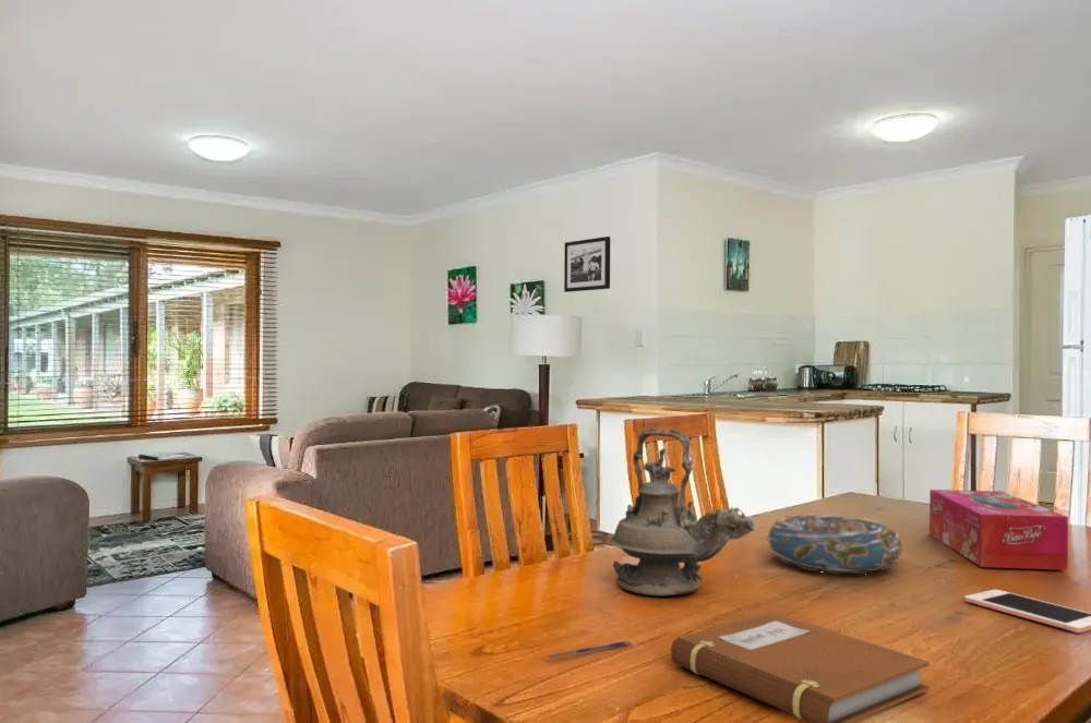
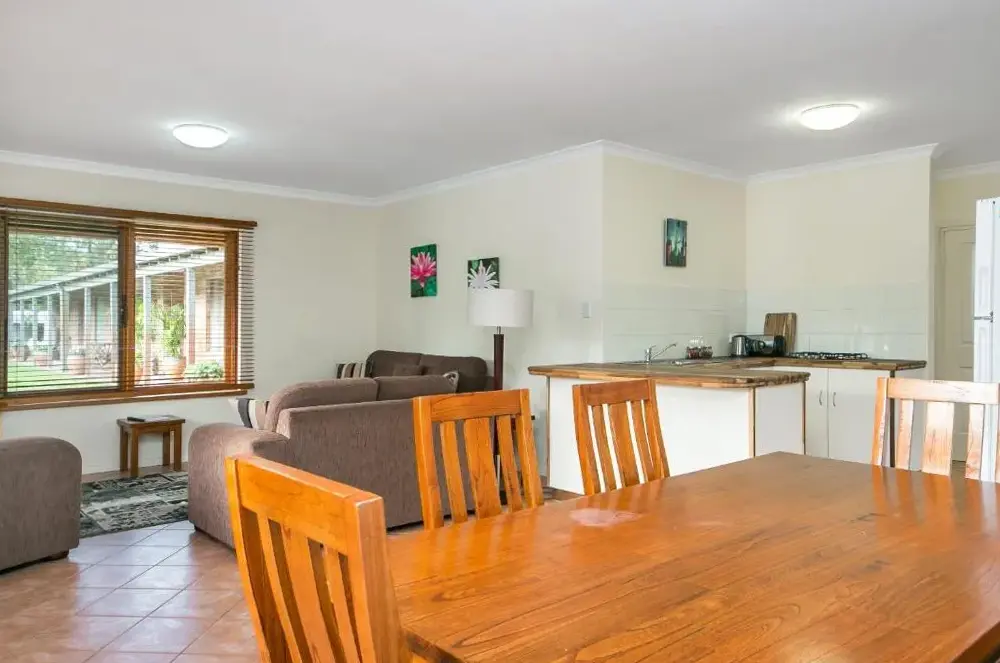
- cell phone (1033, 608)
- pen (589, 649)
- teapot (684, 511)
- decorative bowl (832, 542)
- picture frame (586, 265)
- notebook (790, 662)
- tissue box (992, 526)
